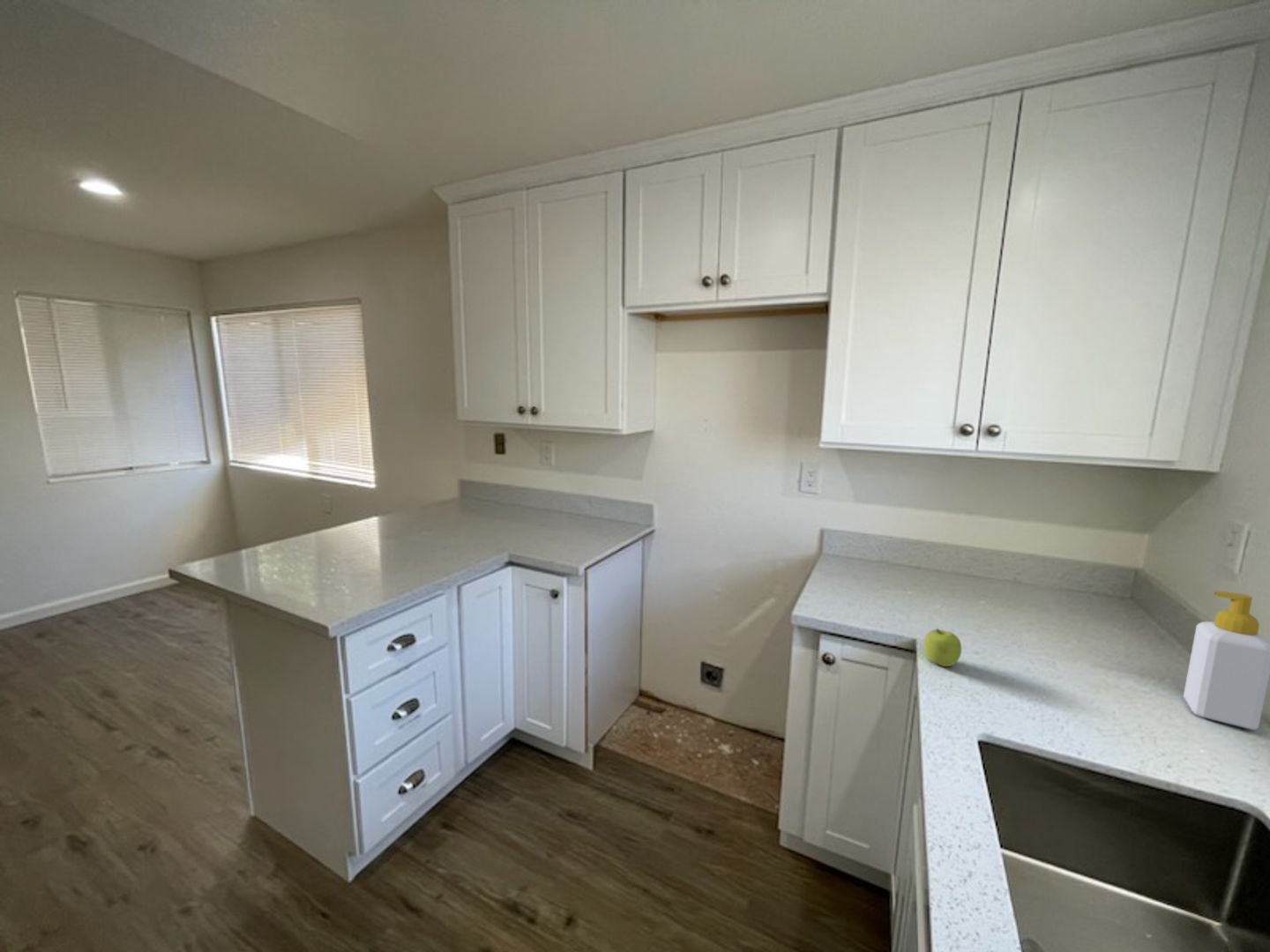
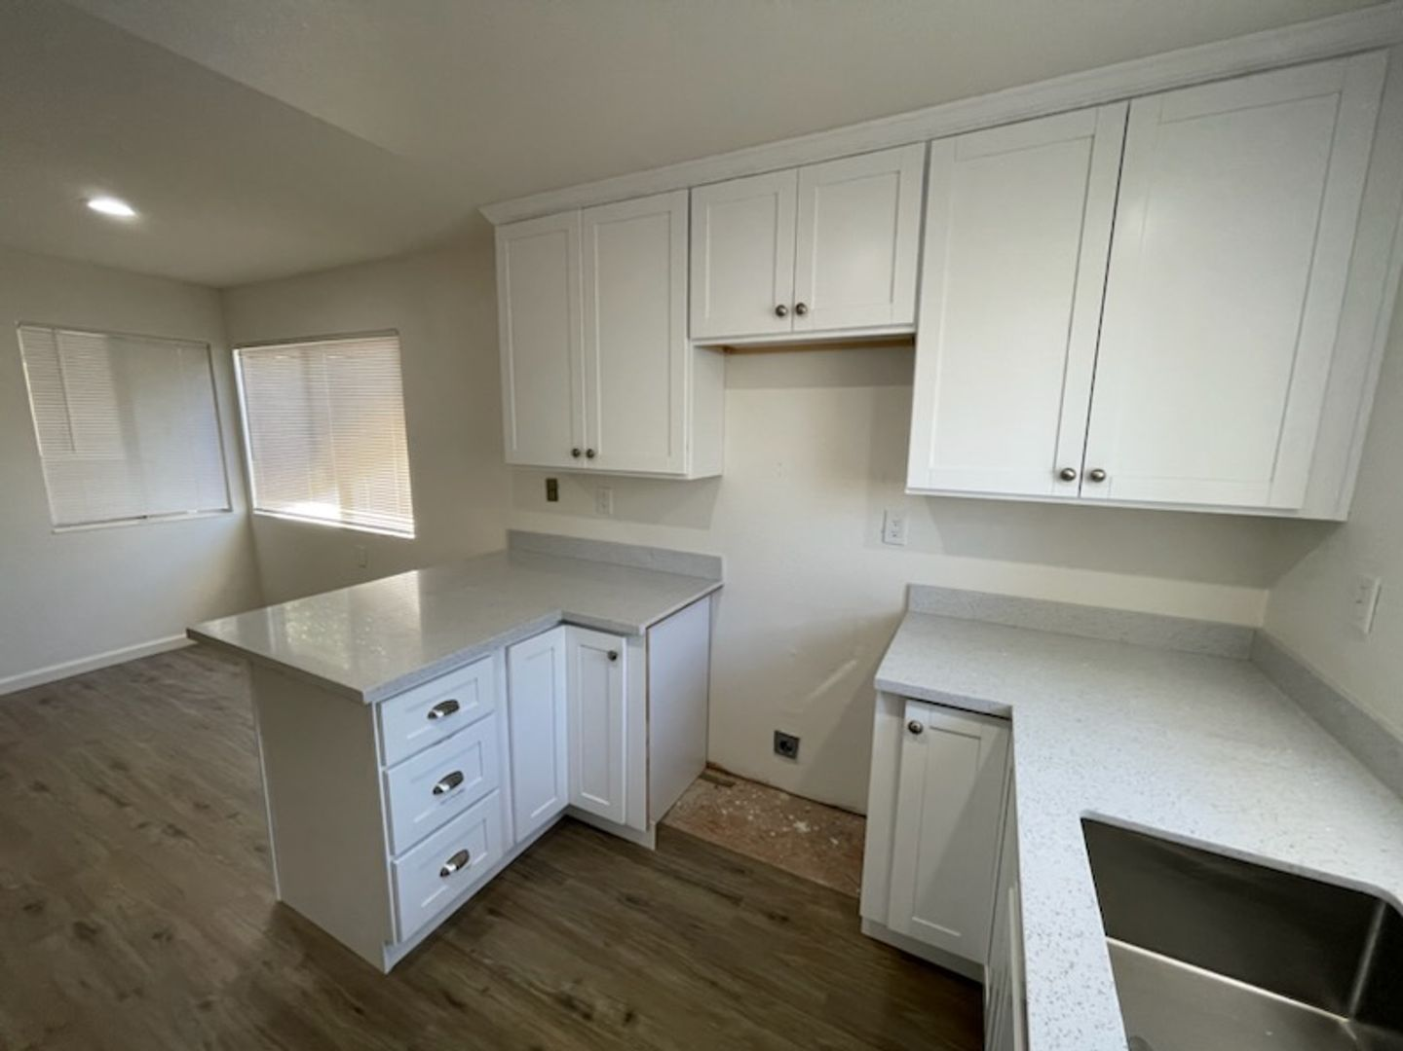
- fruit (942, 645)
- soap bottle (1229, 655)
